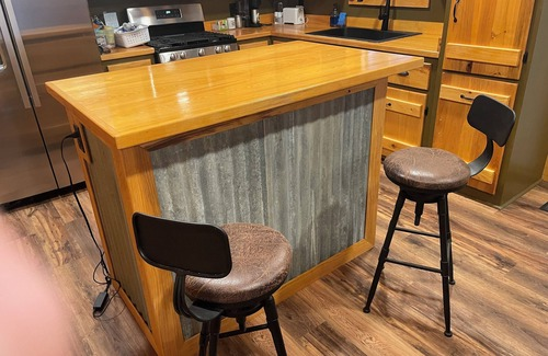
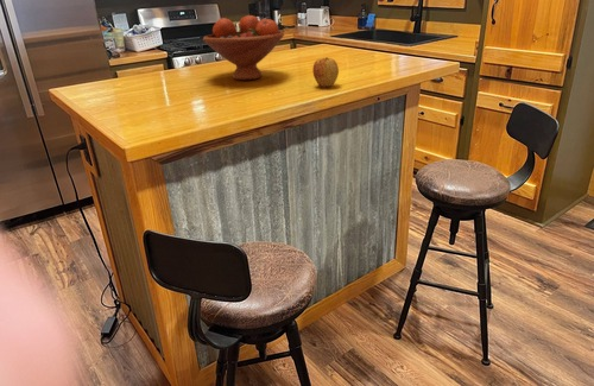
+ apple (326, 71)
+ fruit bowl (245, 48)
